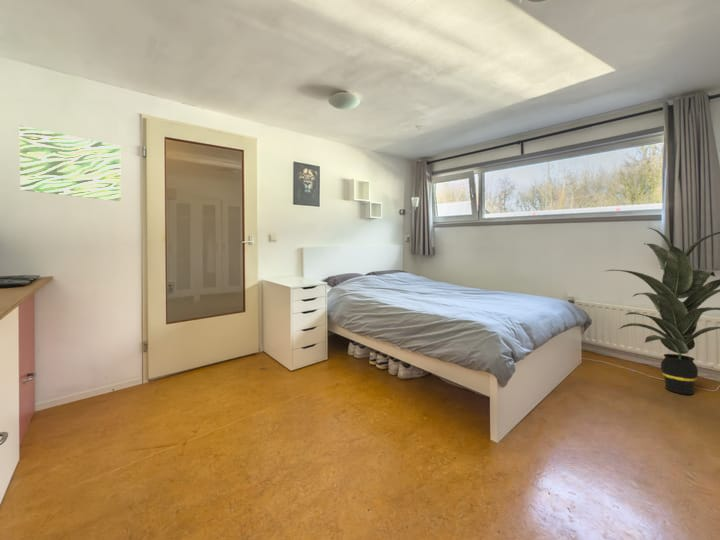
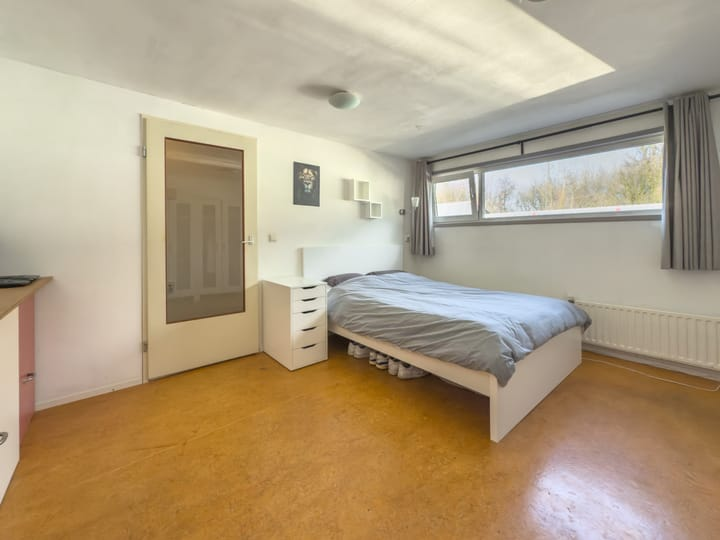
- wall art (74, 166)
- indoor plant (670, 306)
